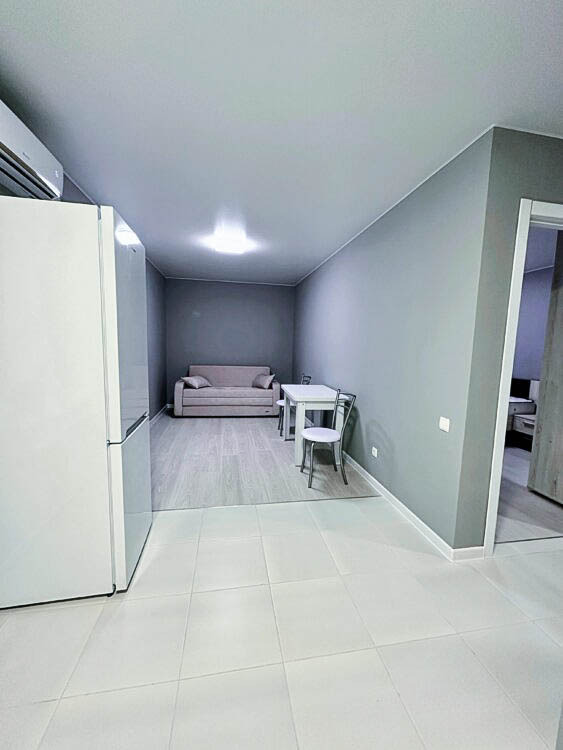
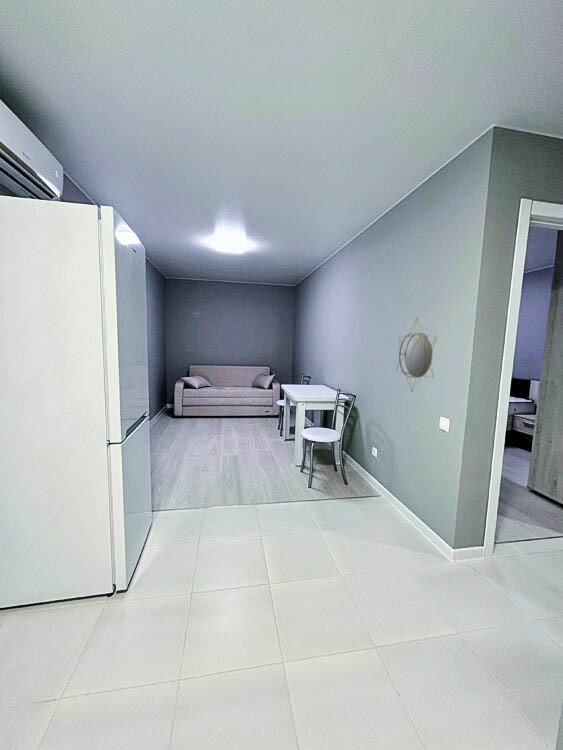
+ home mirror (414, 355)
